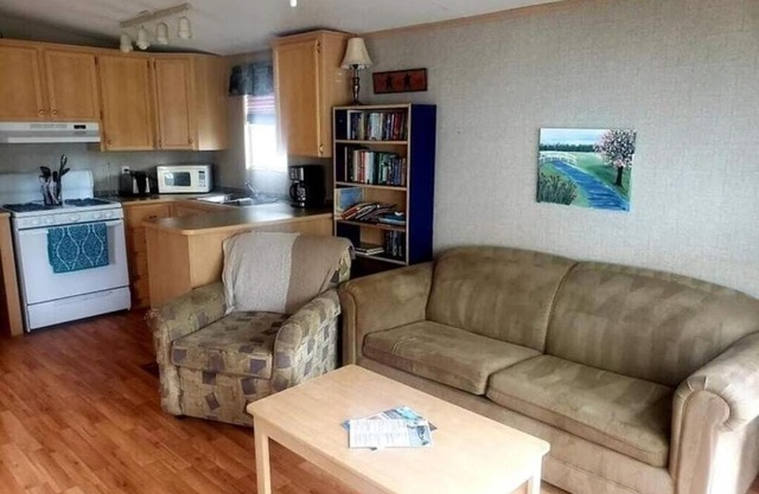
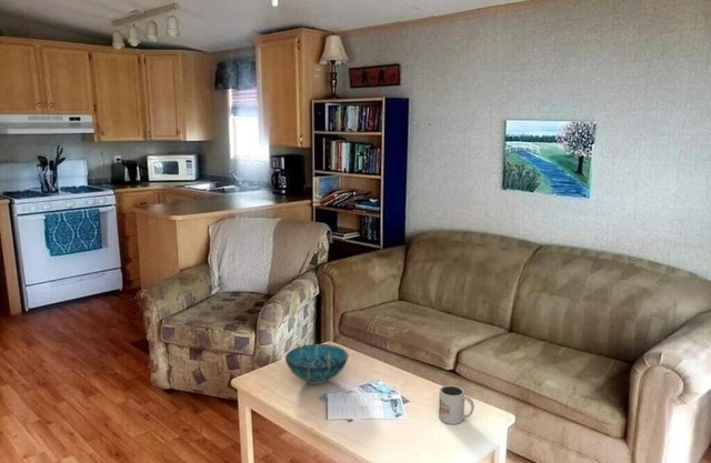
+ decorative bowl (317, 366)
+ mug (455, 405)
